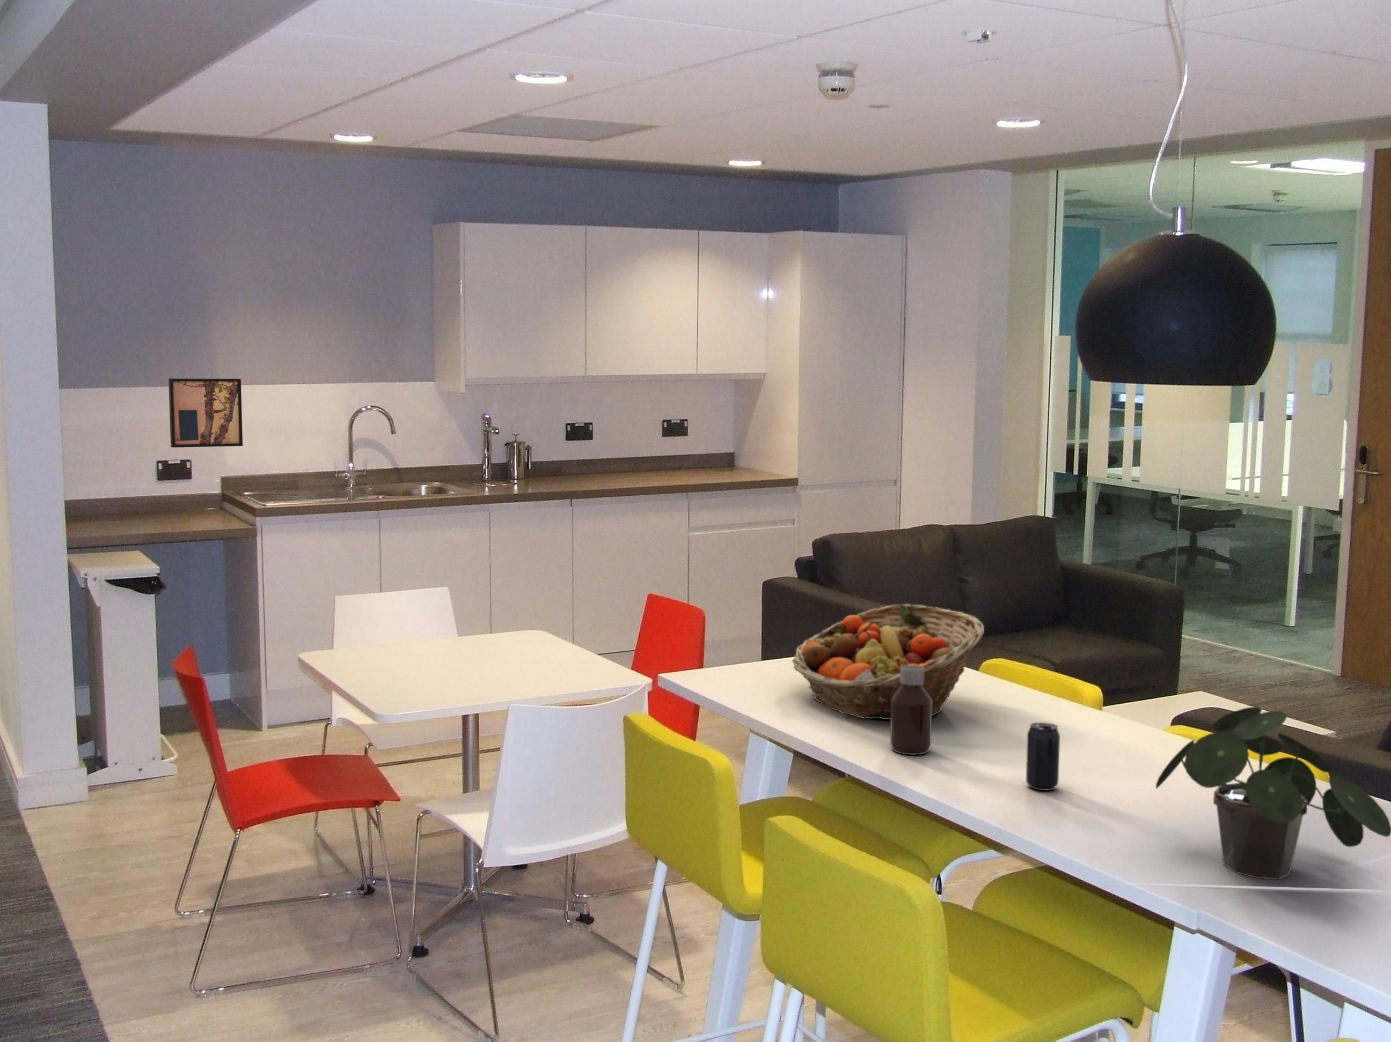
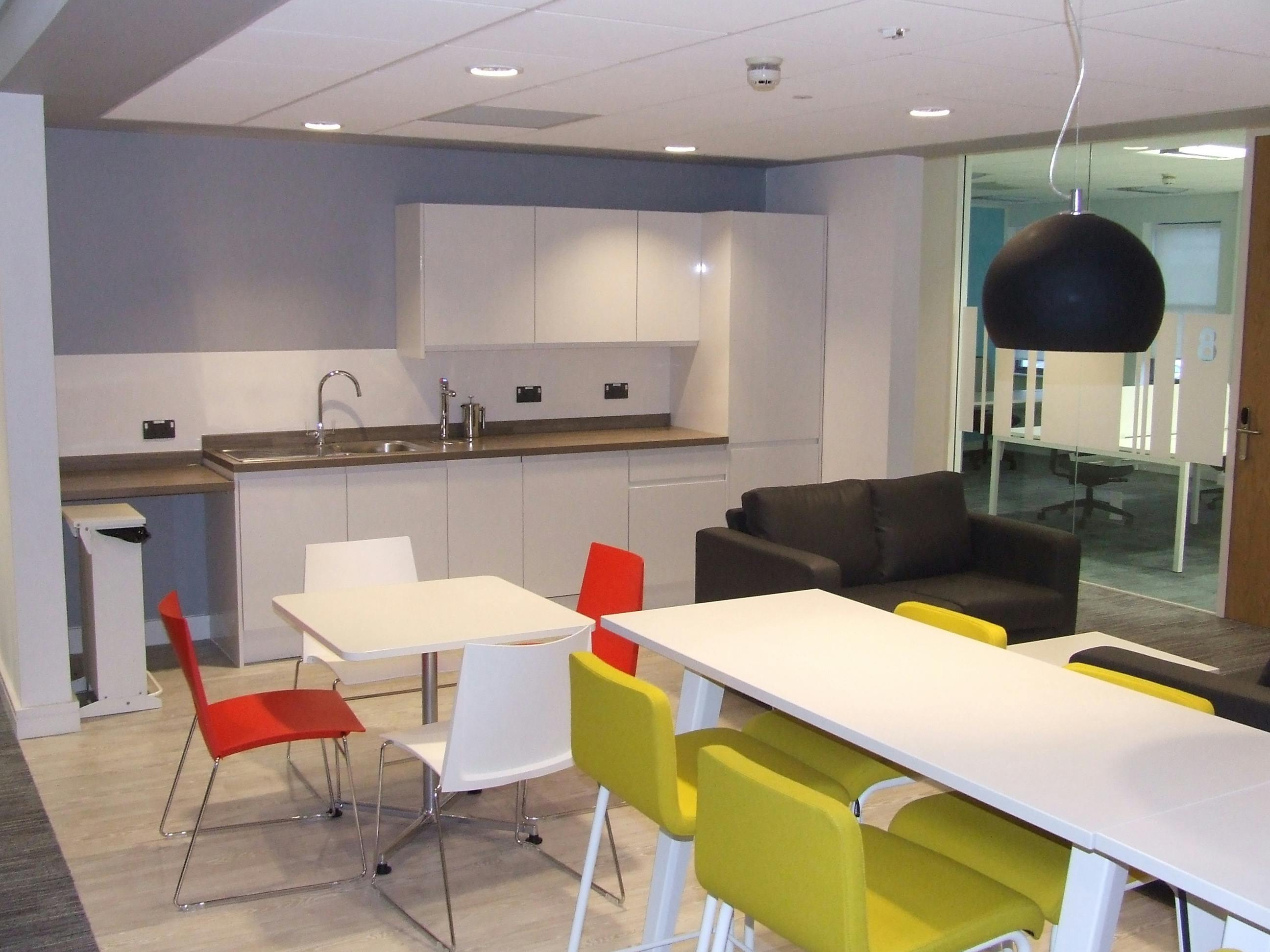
- beverage can (1043, 756)
- potted plant (1267, 790)
- wall art (206, 413)
- bottle (911, 709)
- fruit basket (886, 659)
